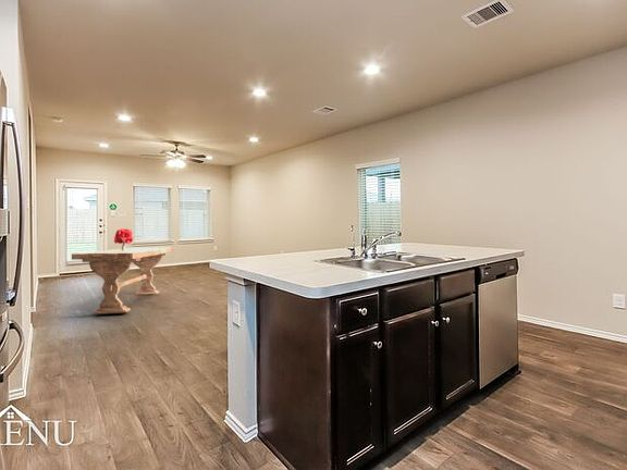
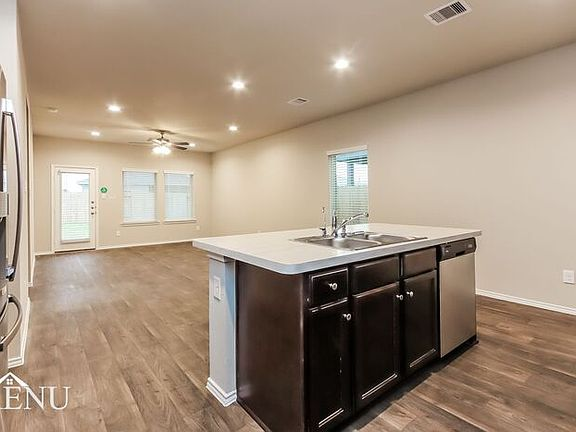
- dining table (132, 279)
- bouquet (123, 239)
